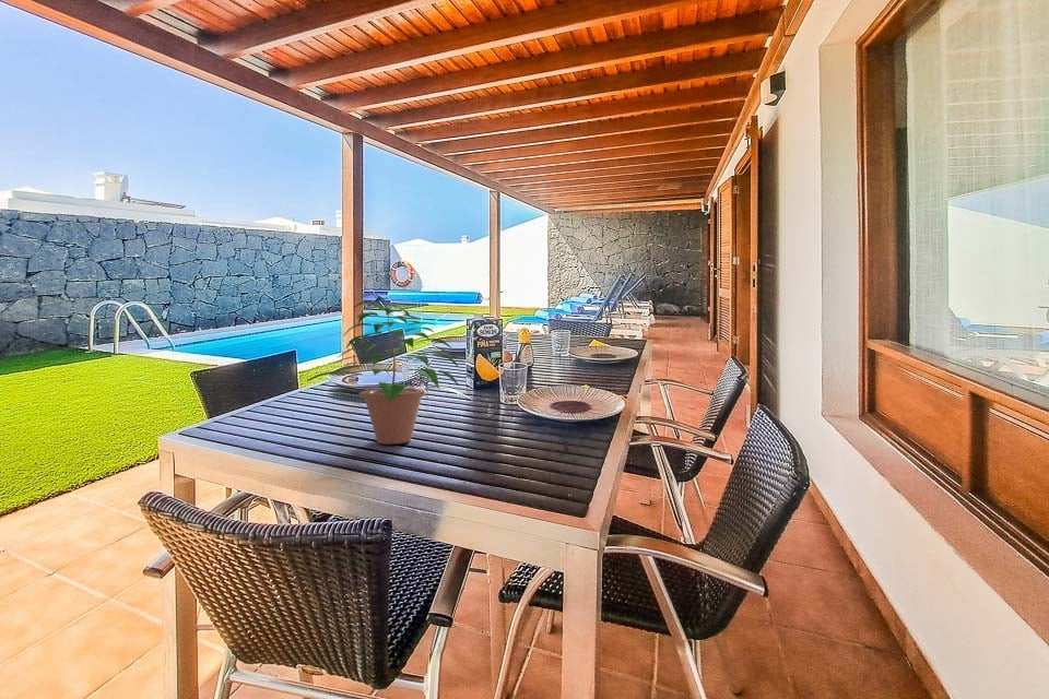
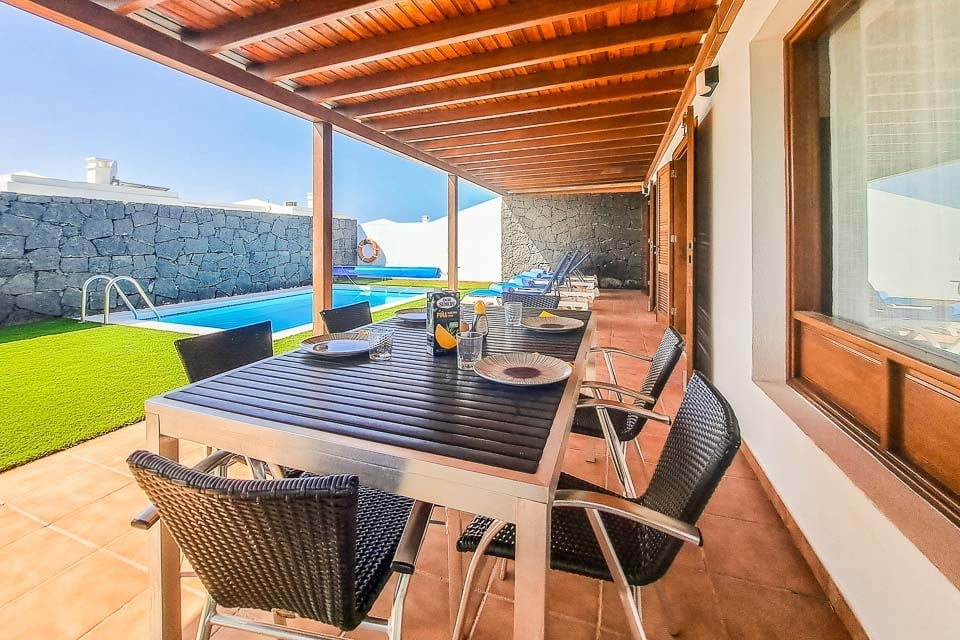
- potted plant (394, 367)
